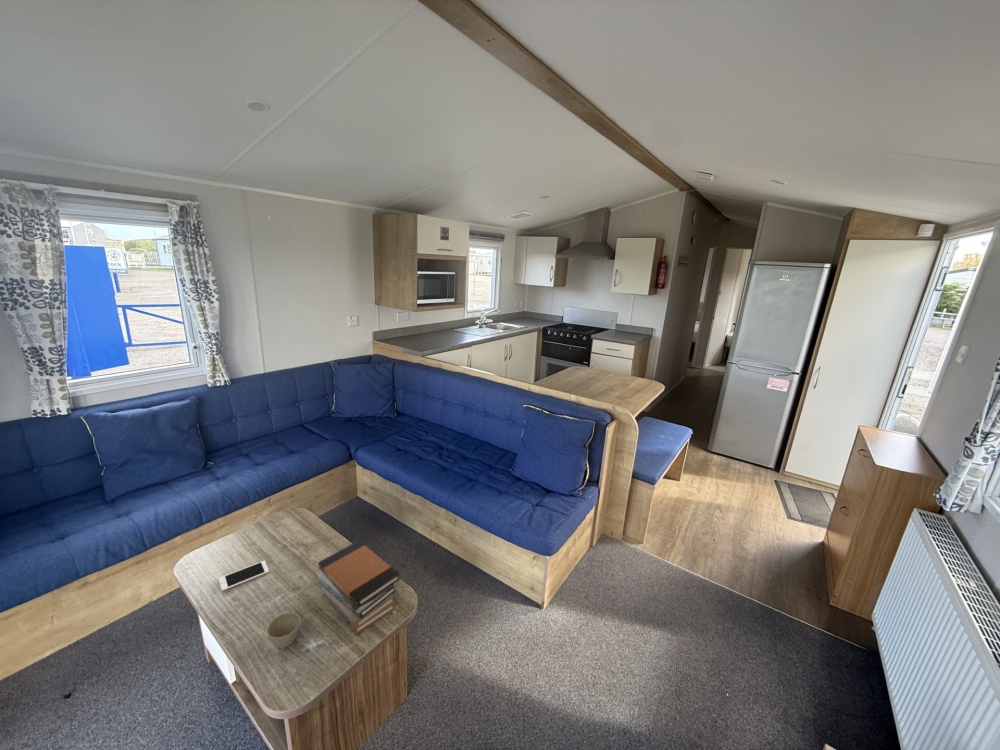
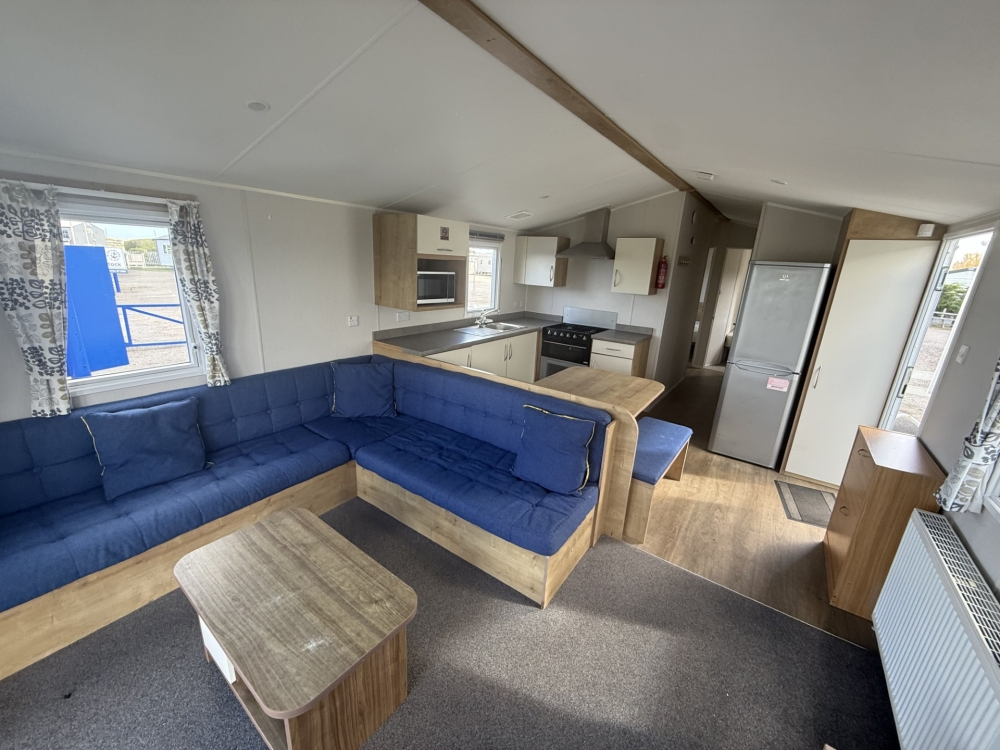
- flower pot (284, 633)
- cell phone (244, 575)
- book stack (357, 583)
